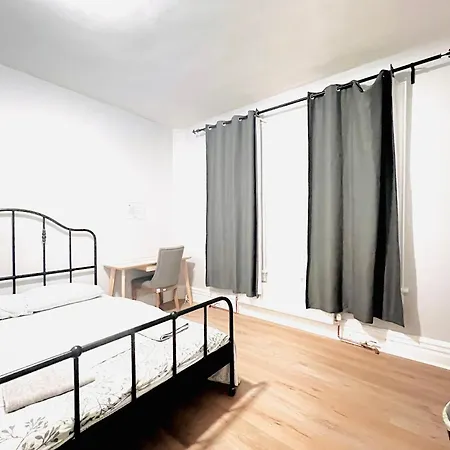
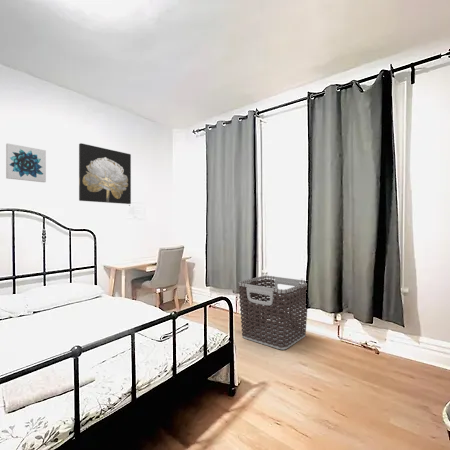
+ clothes hamper (274, 308)
+ wall art (106, 175)
+ wall art (26, 163)
